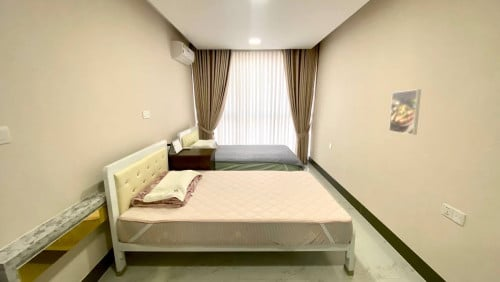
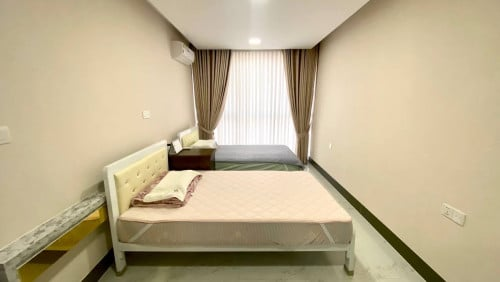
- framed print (403, 112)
